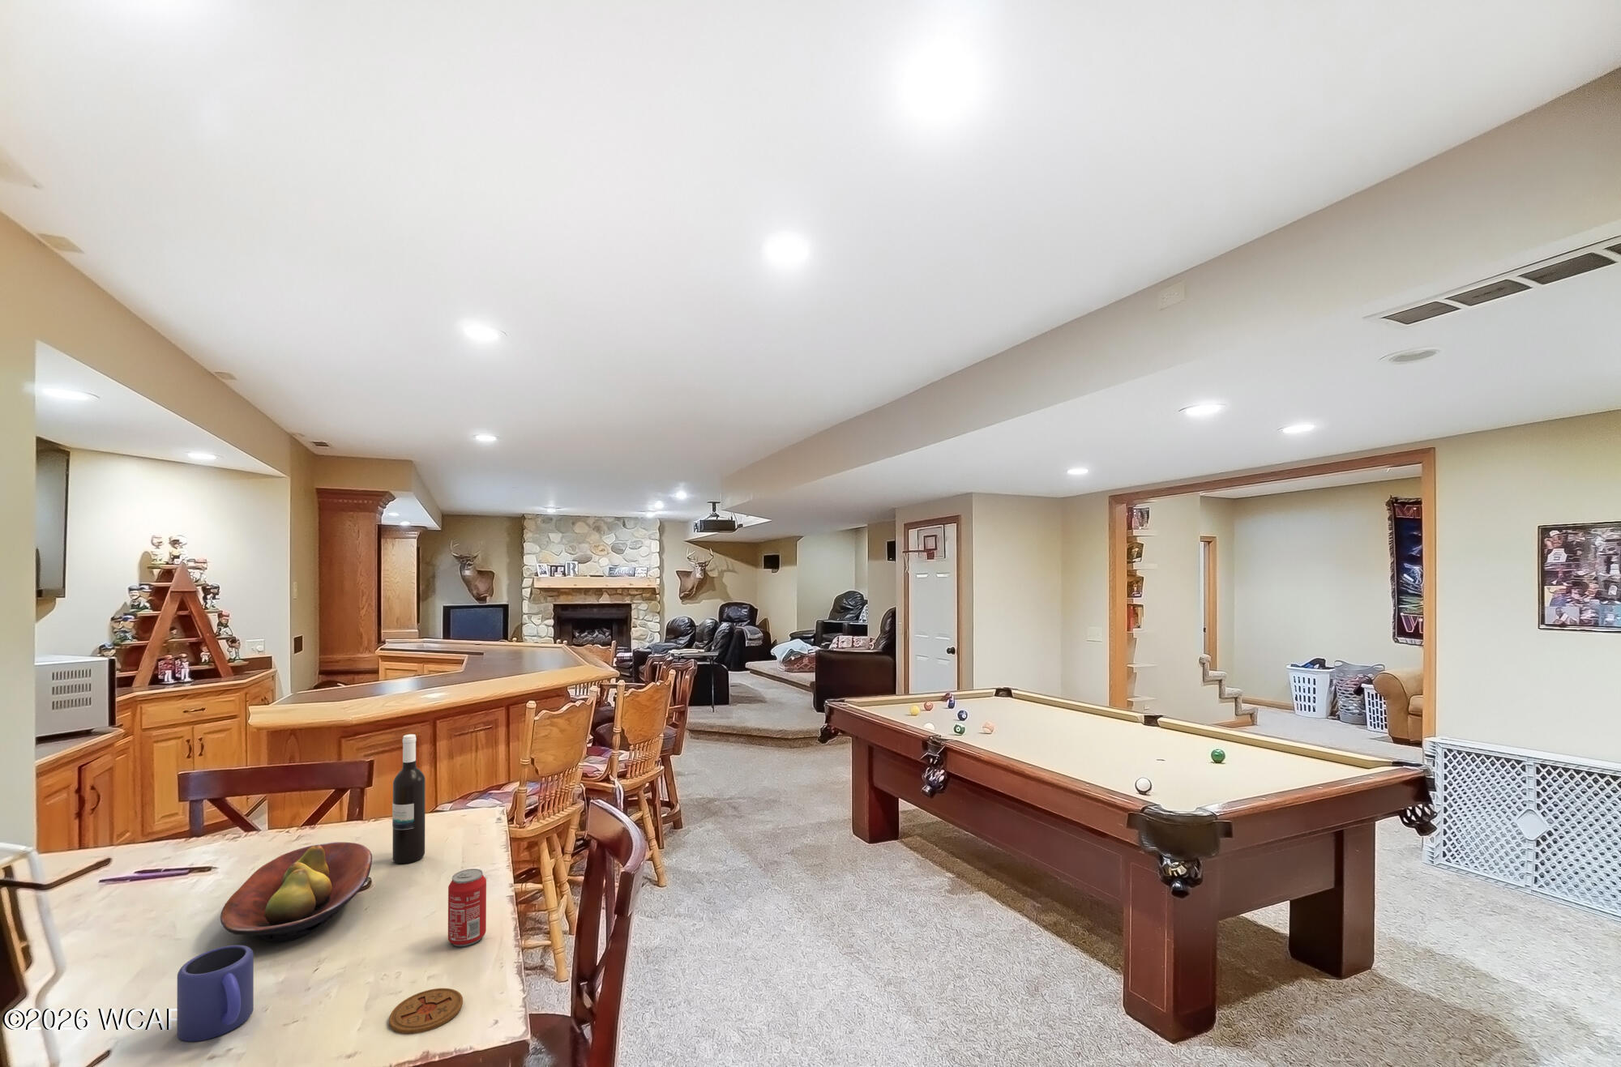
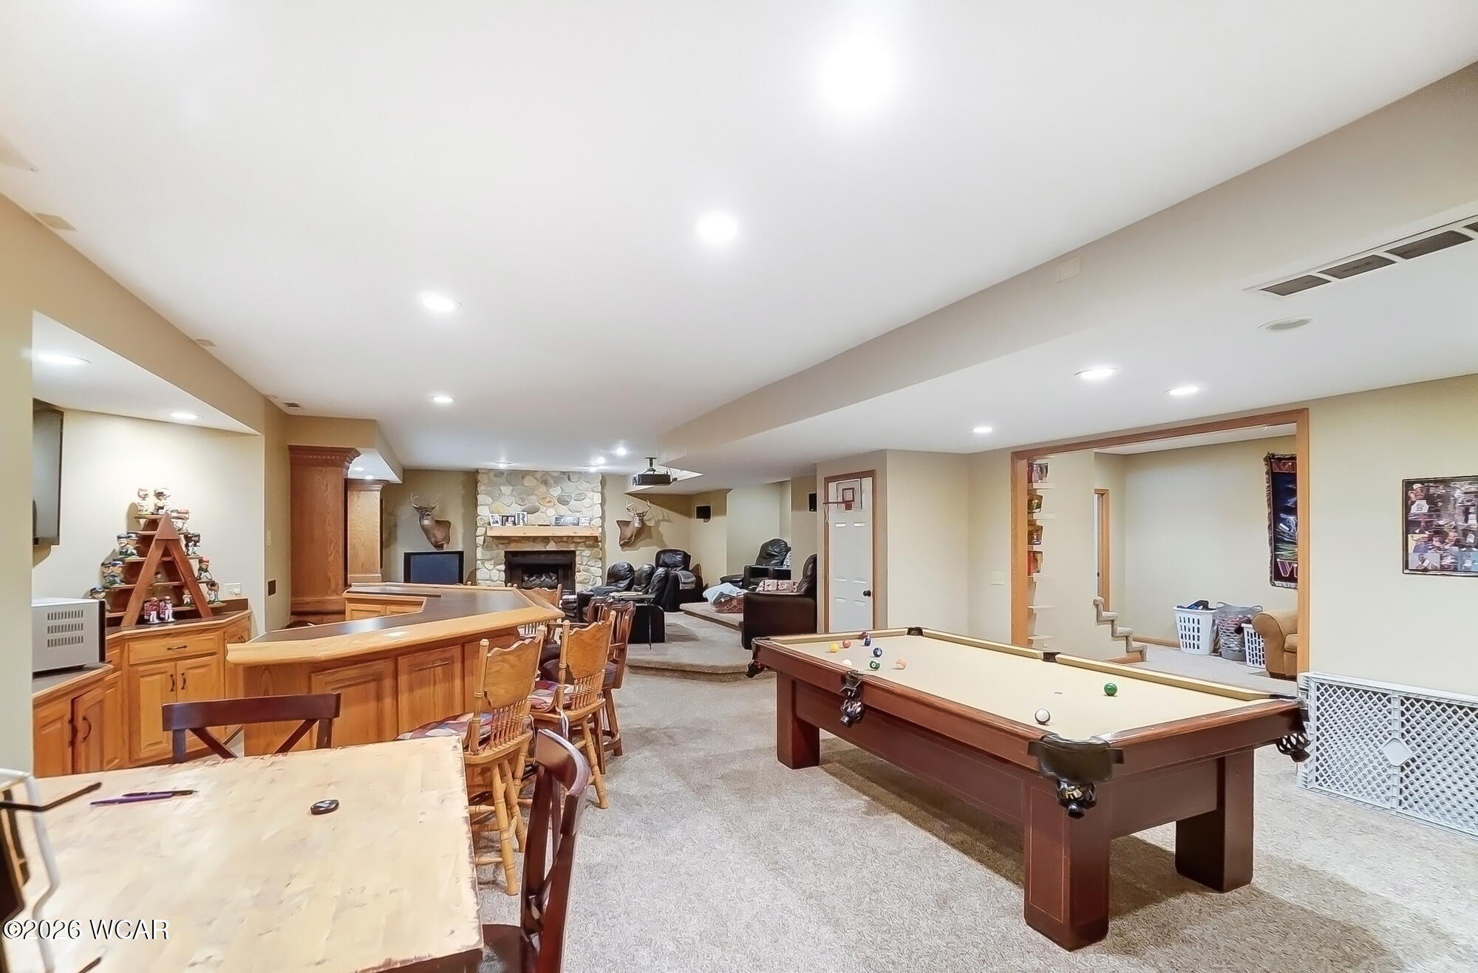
- fruit bowl (303, 884)
- beverage can (467, 906)
- mug (219, 994)
- wine bottle (409, 797)
- coaster (426, 1010)
